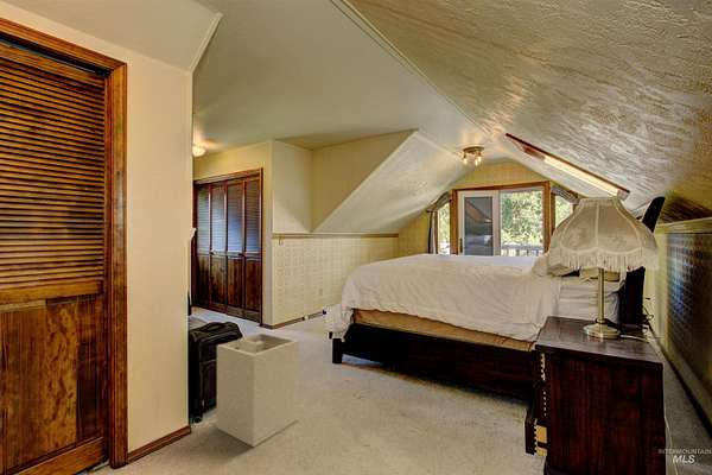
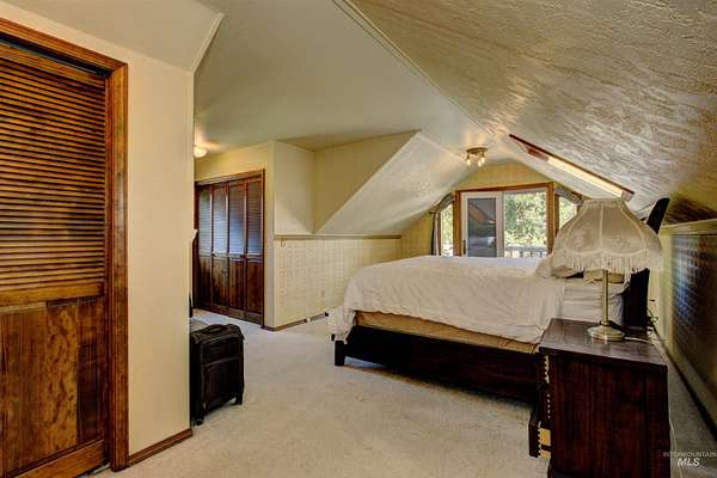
- laundry hamper (259, 382)
